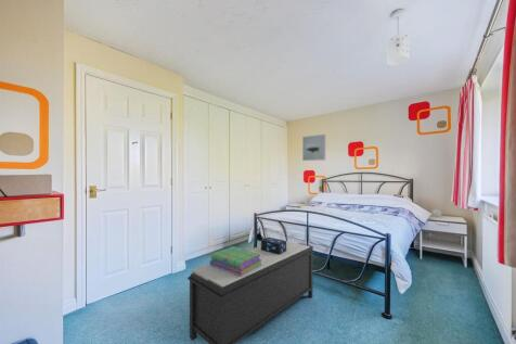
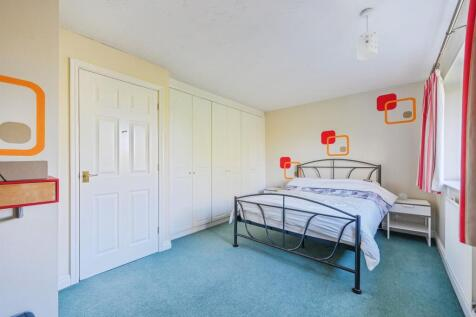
- decorative box (273, 245)
- bench (259, 285)
- wall art (313, 148)
- stack of books (235, 258)
